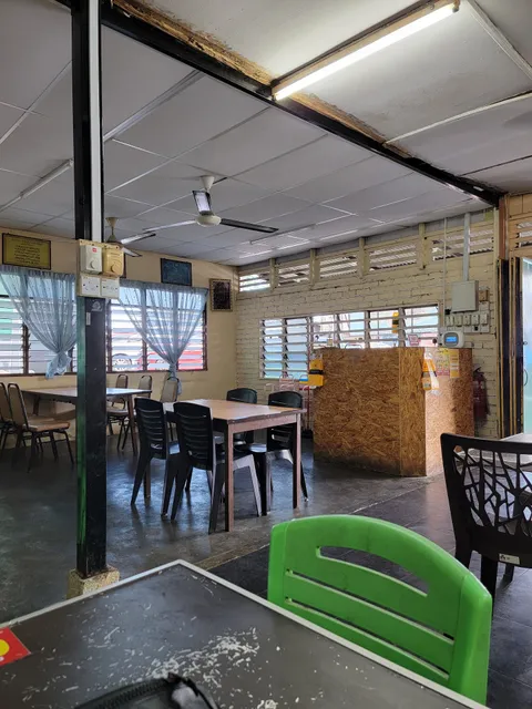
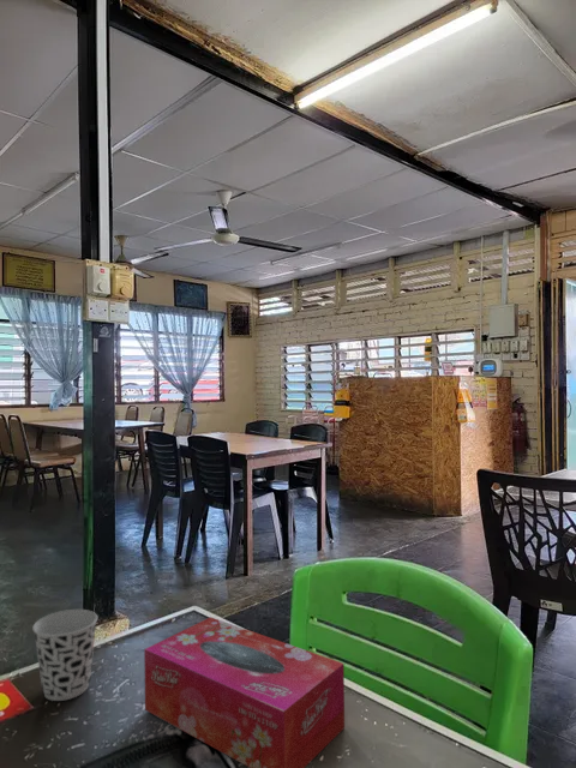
+ cup (66, 655)
+ tissue box (241, 686)
